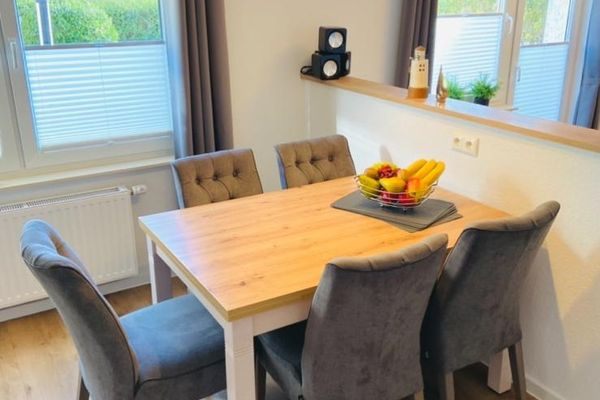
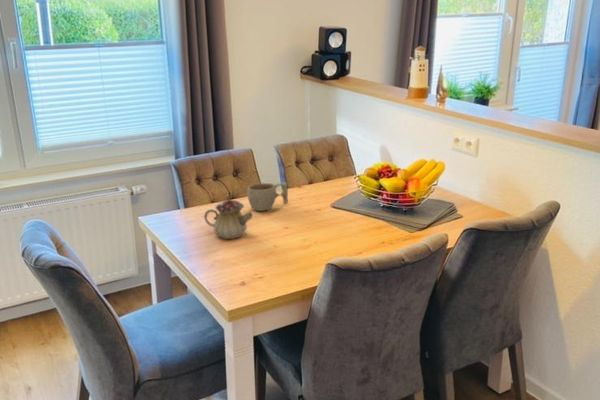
+ cup (268, 196)
+ teapot (227, 214)
